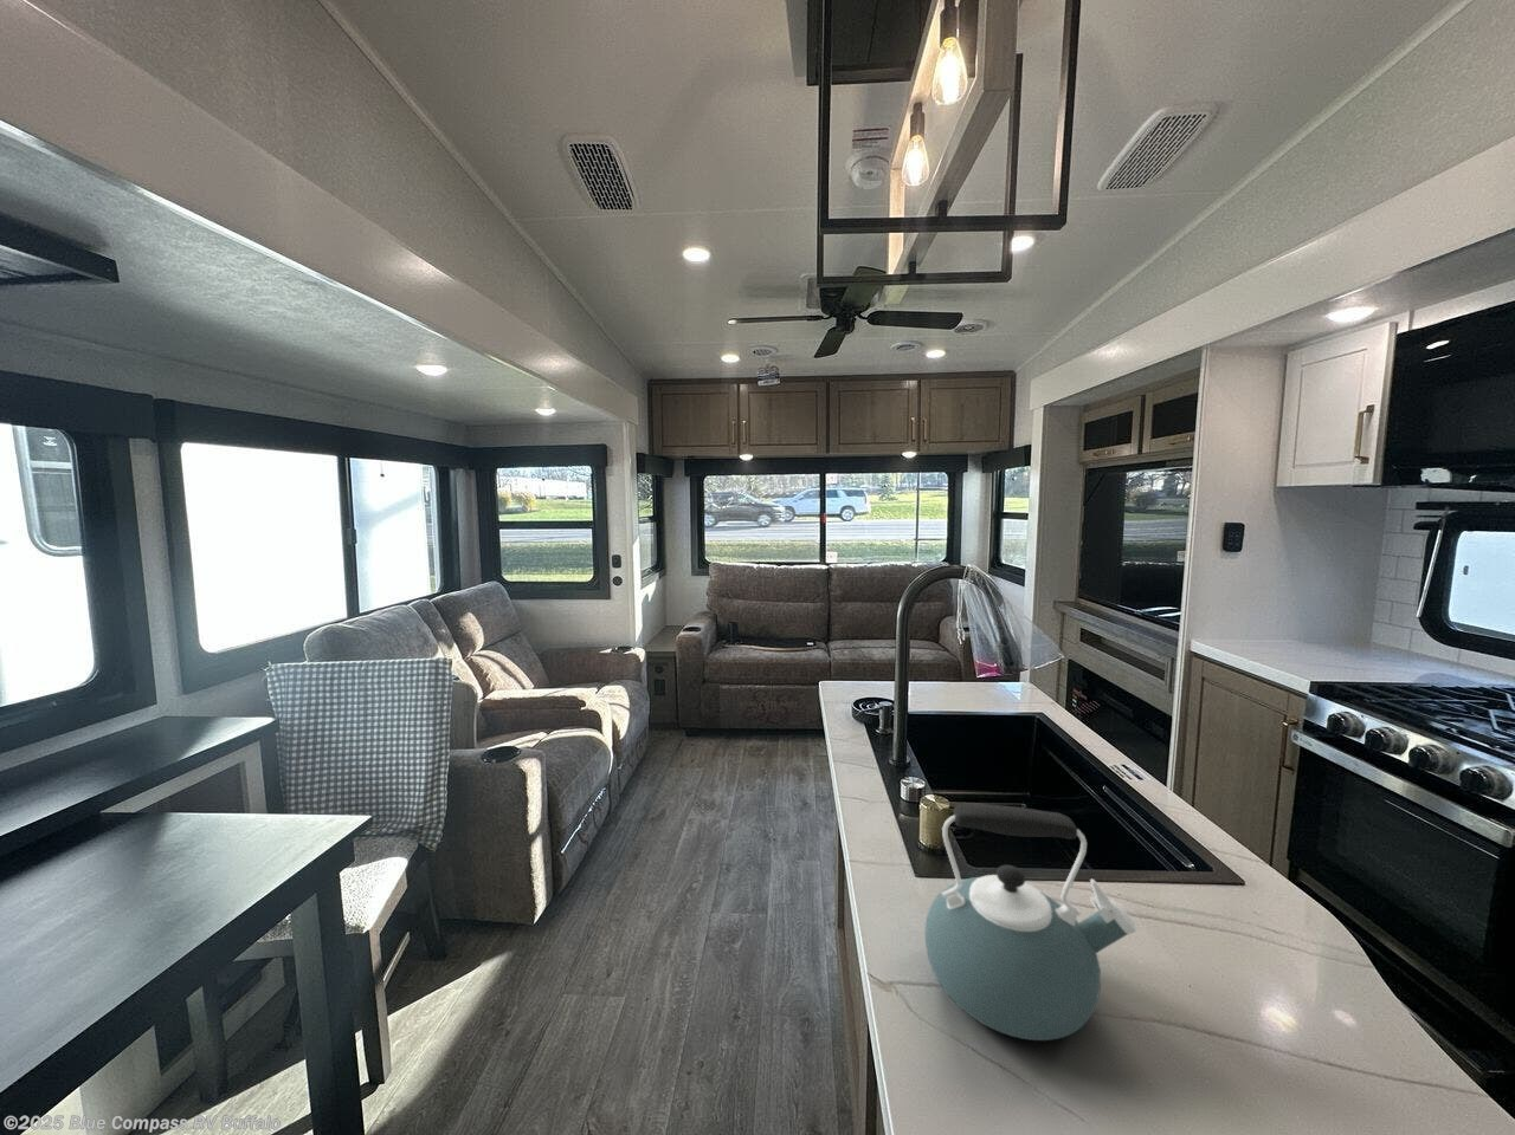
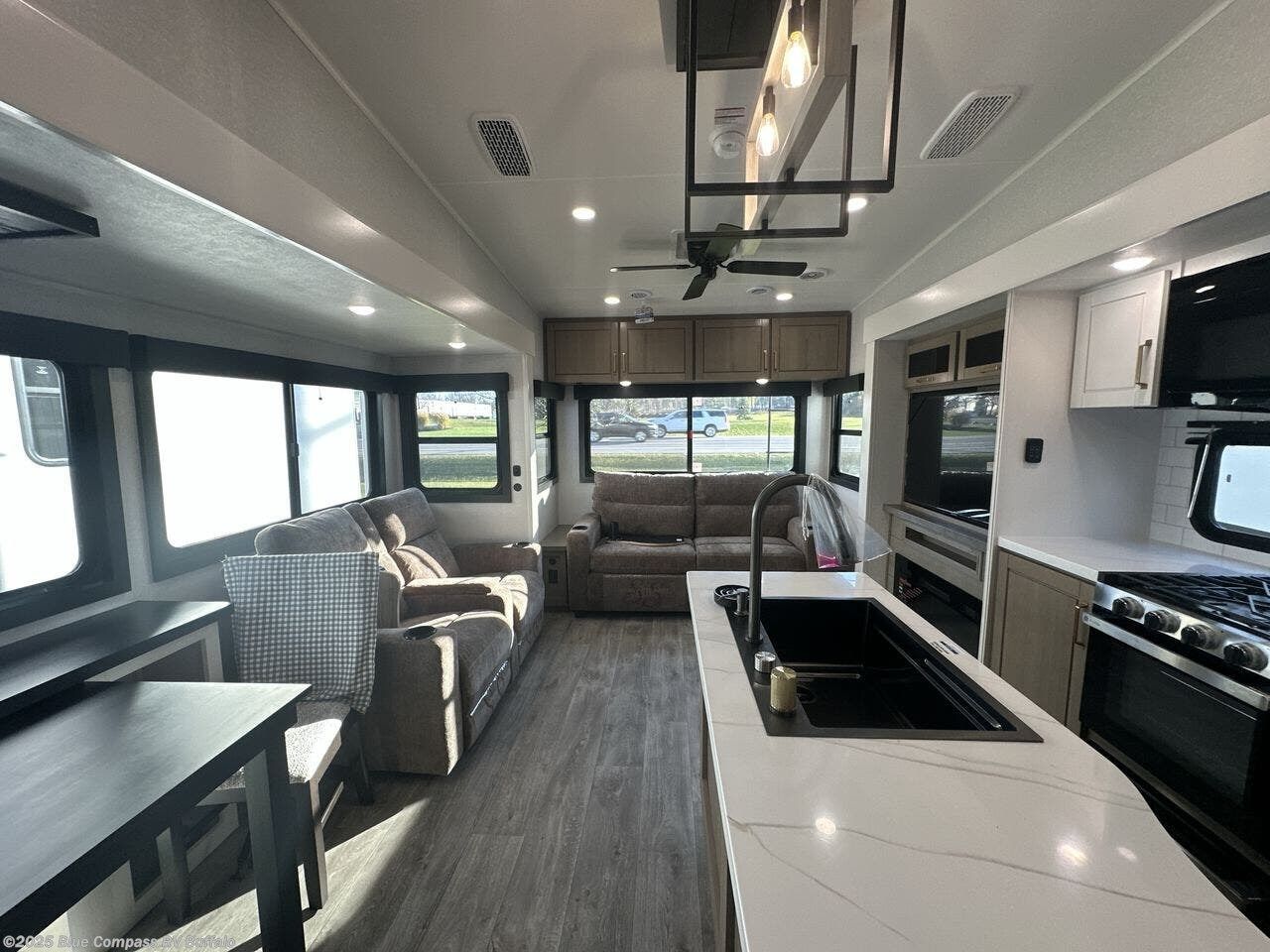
- kettle (1027, 903)
